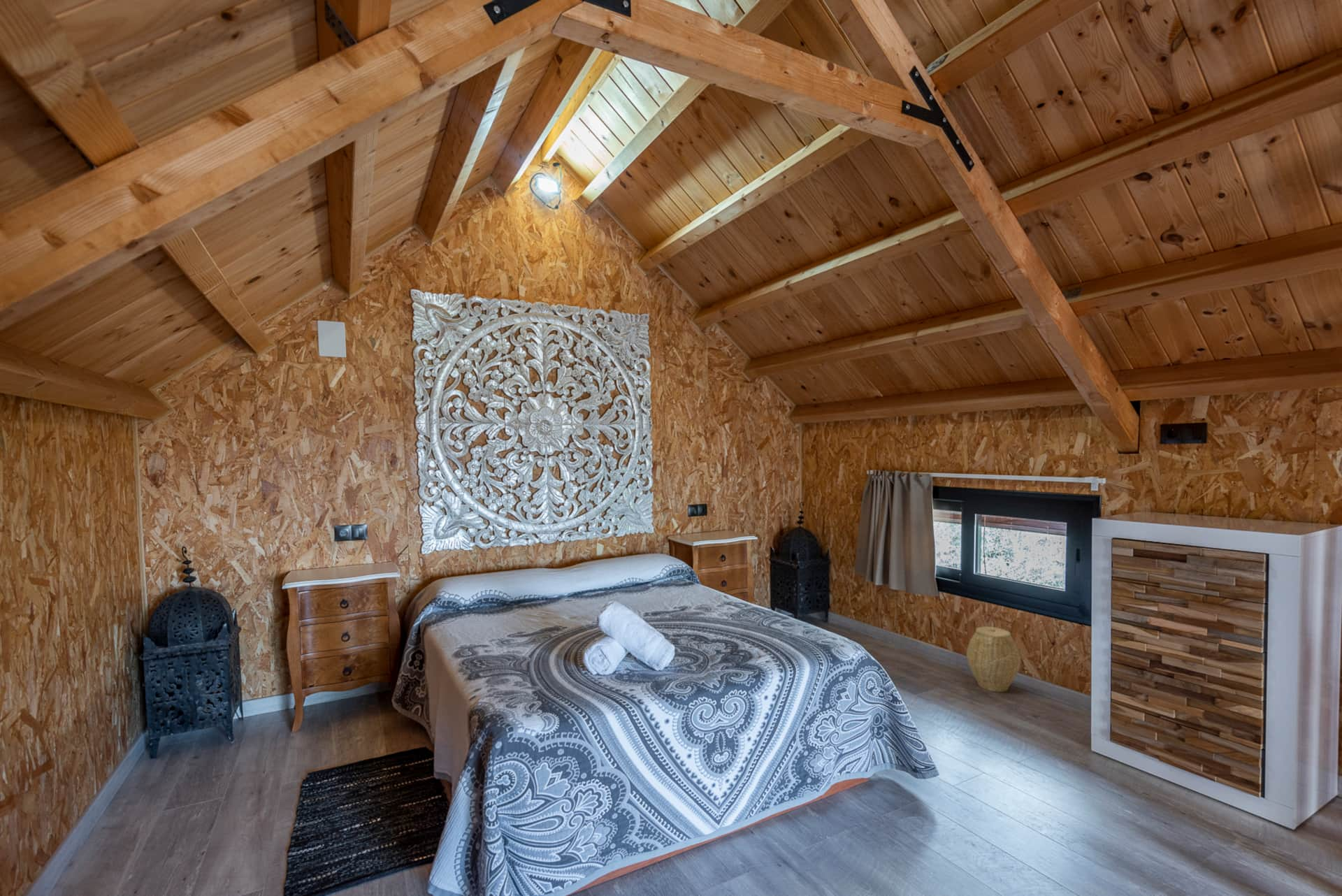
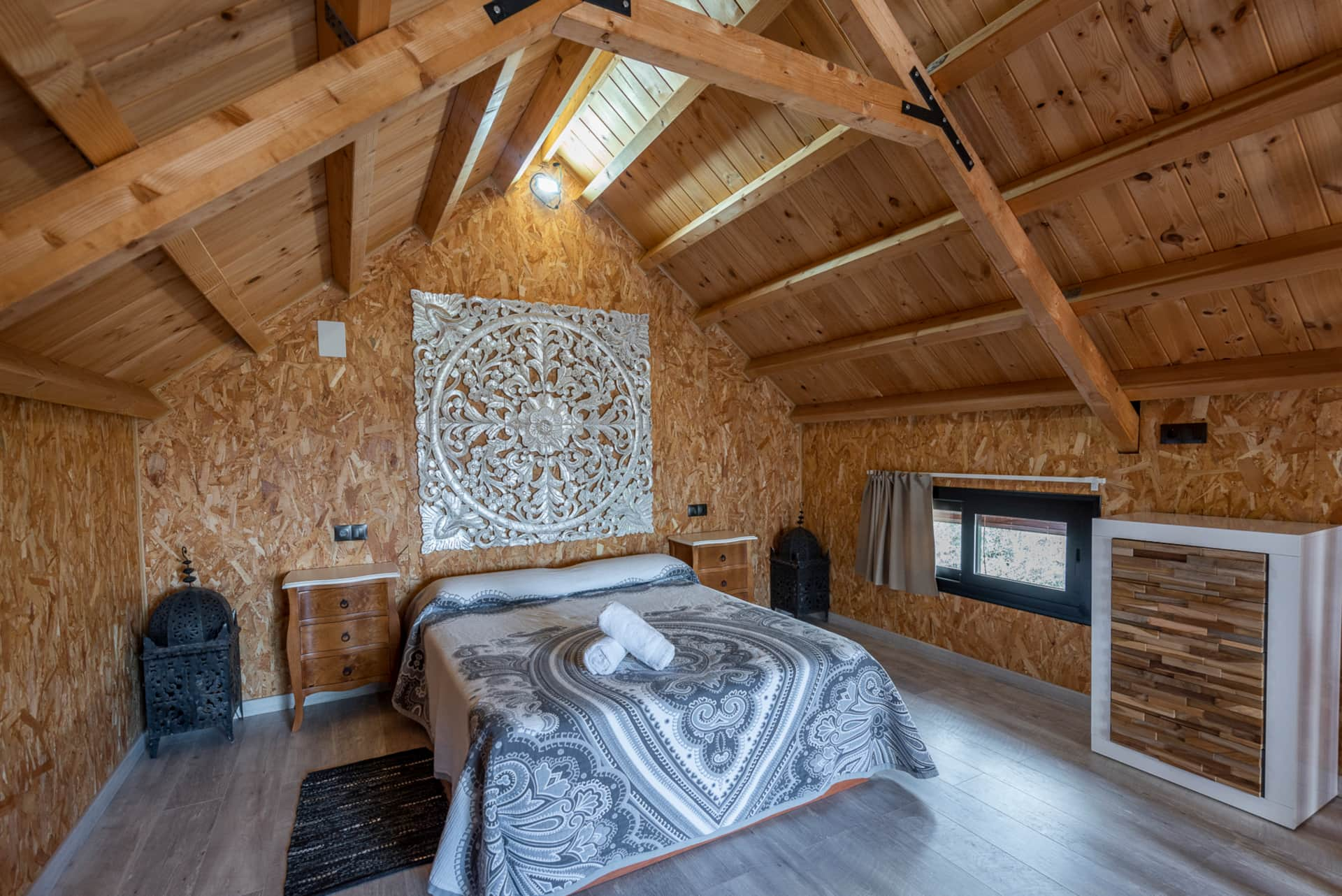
- woven basket (993, 657)
